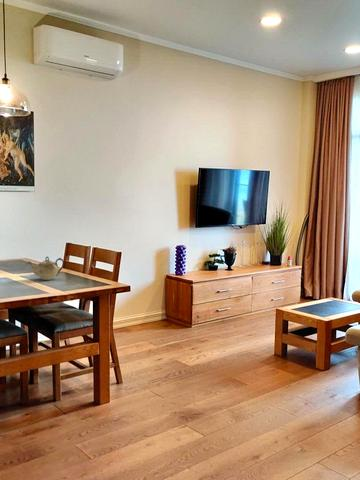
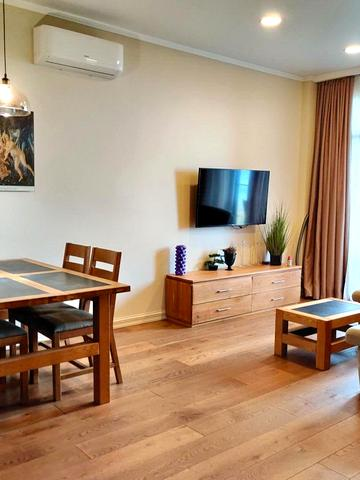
- teapot (45, 267)
